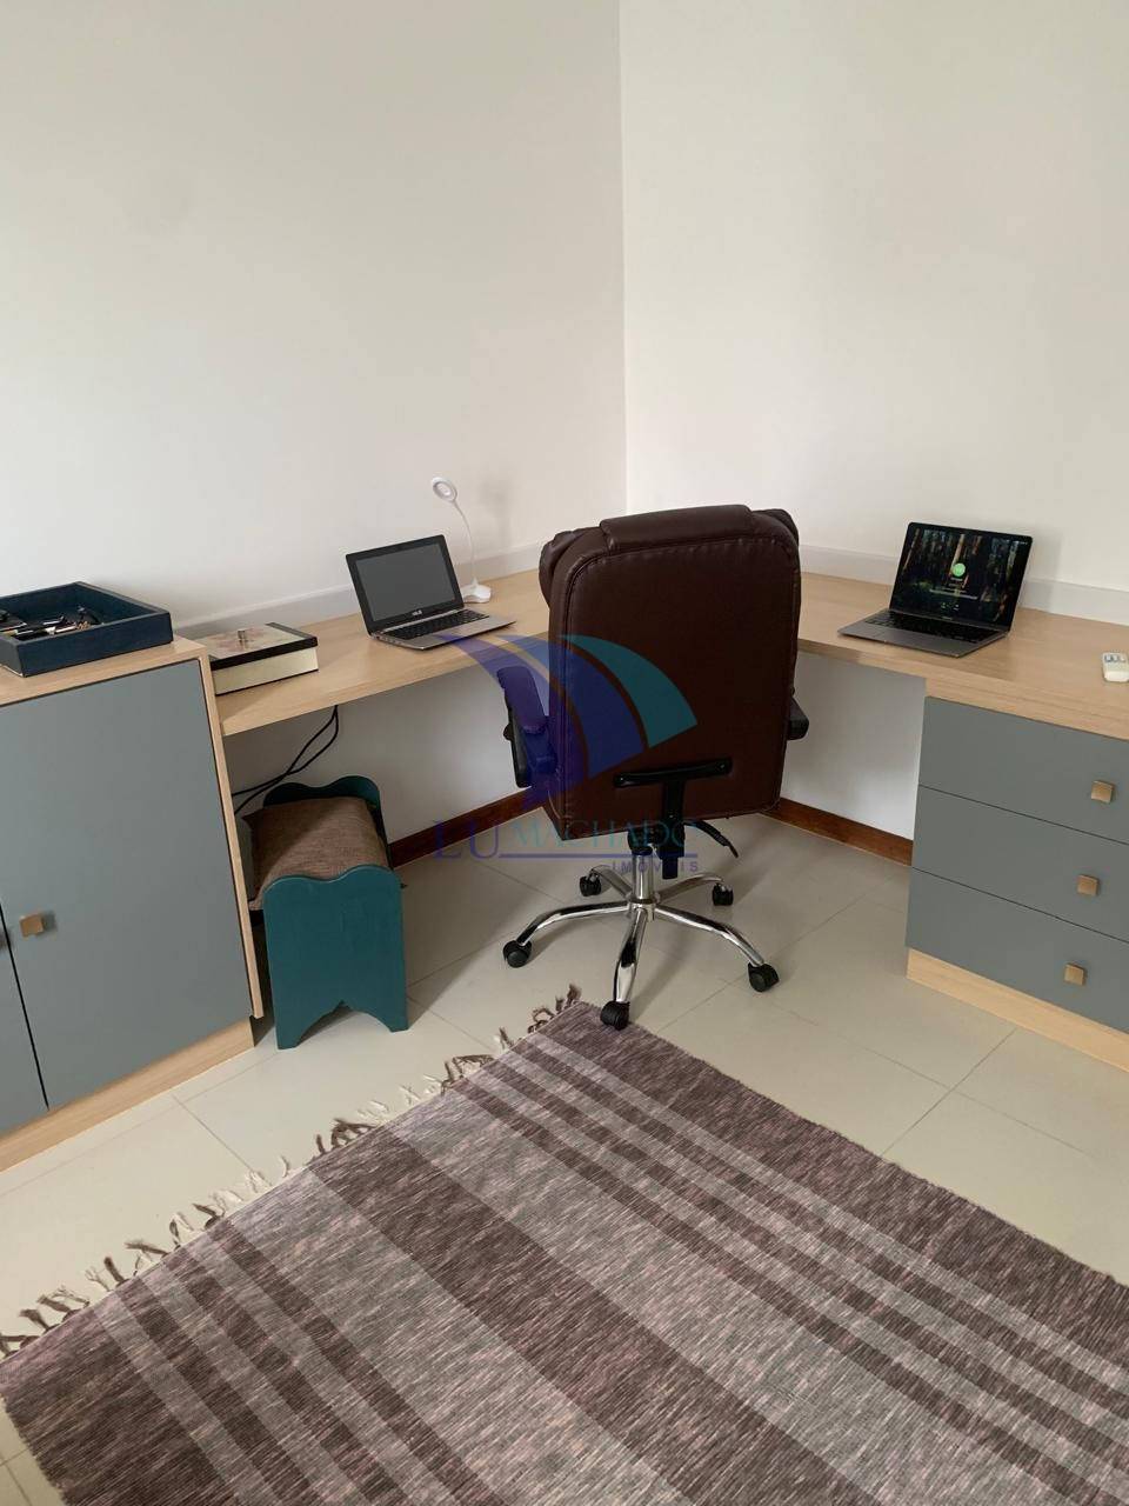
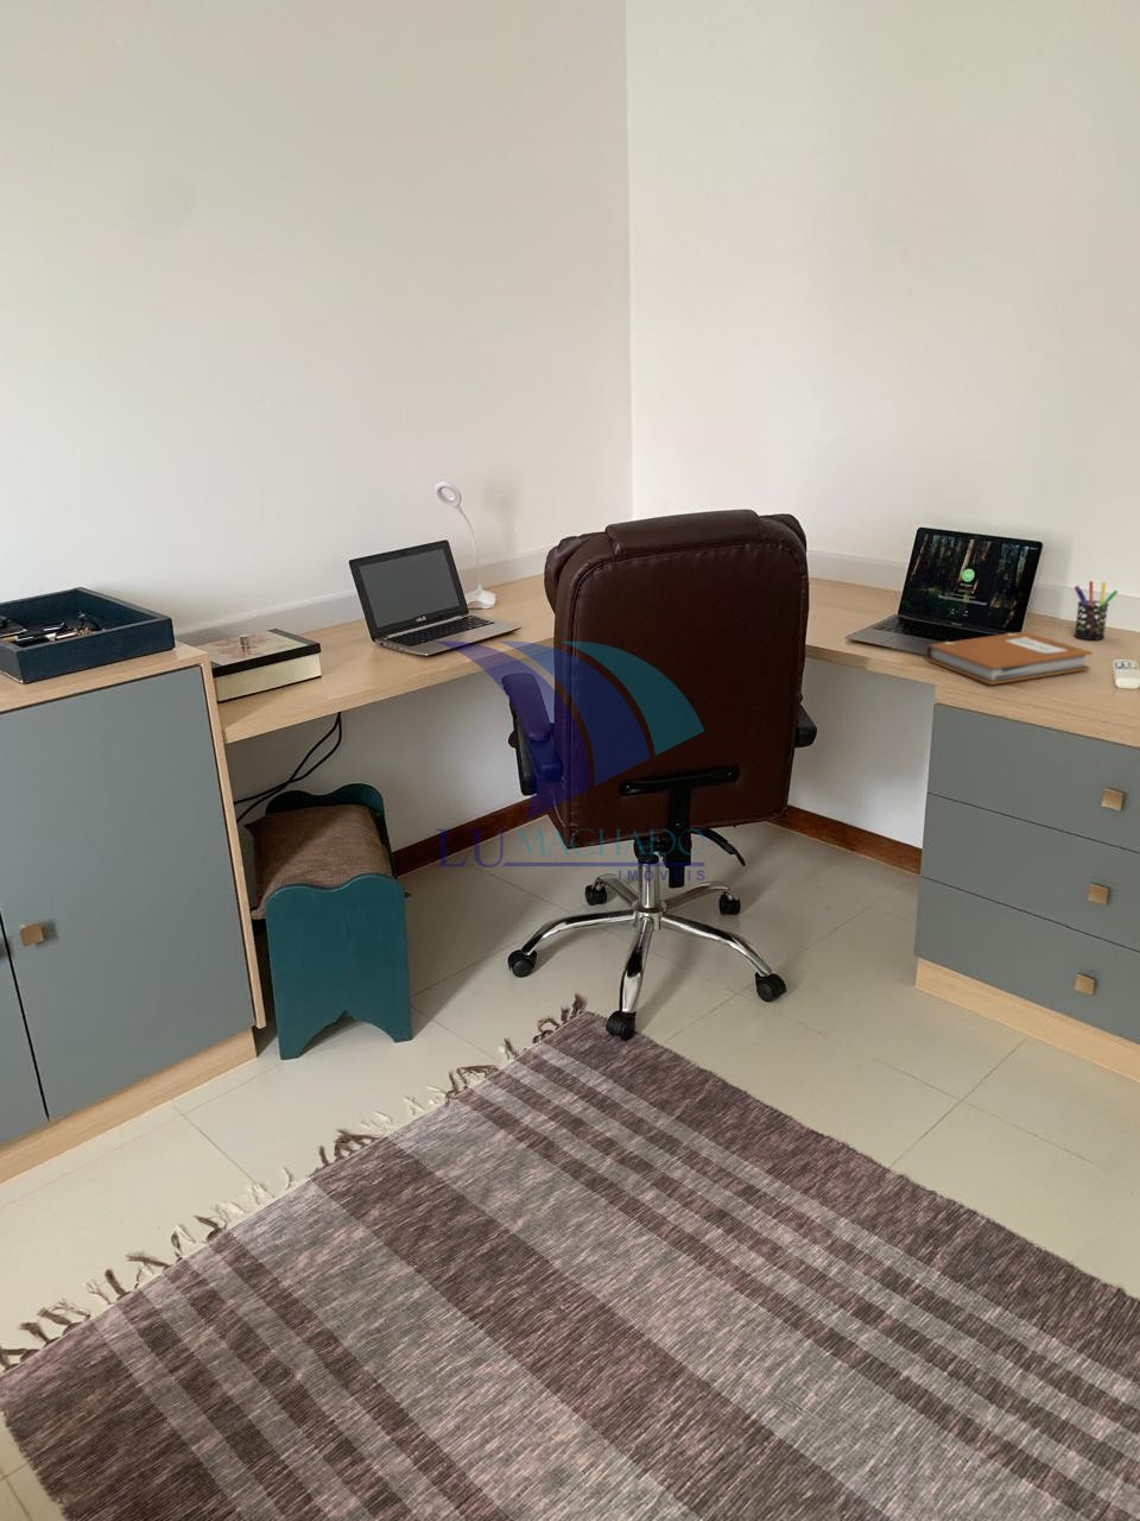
+ pen holder (1094, 608)
+ notebook (1008, 655)
